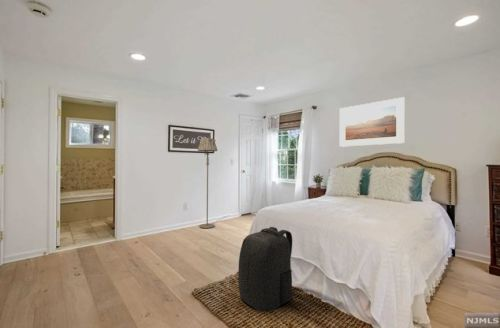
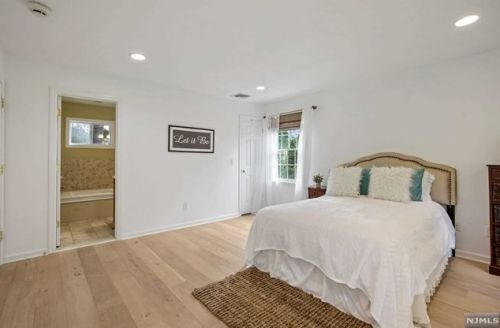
- floor lamp (207, 182)
- backpack (269, 262)
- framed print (369, 124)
